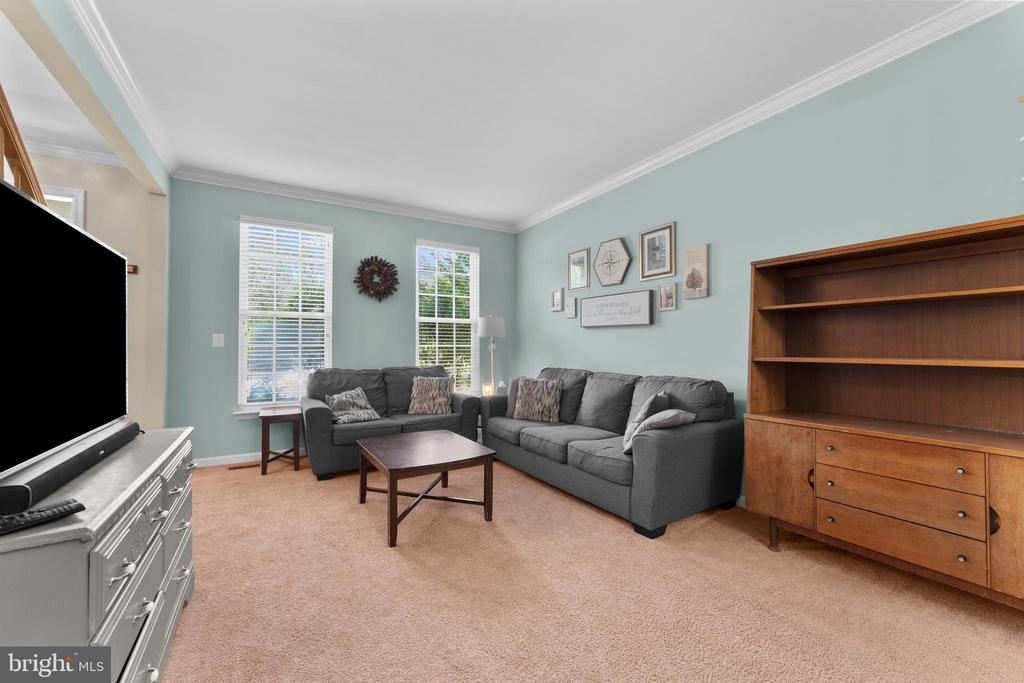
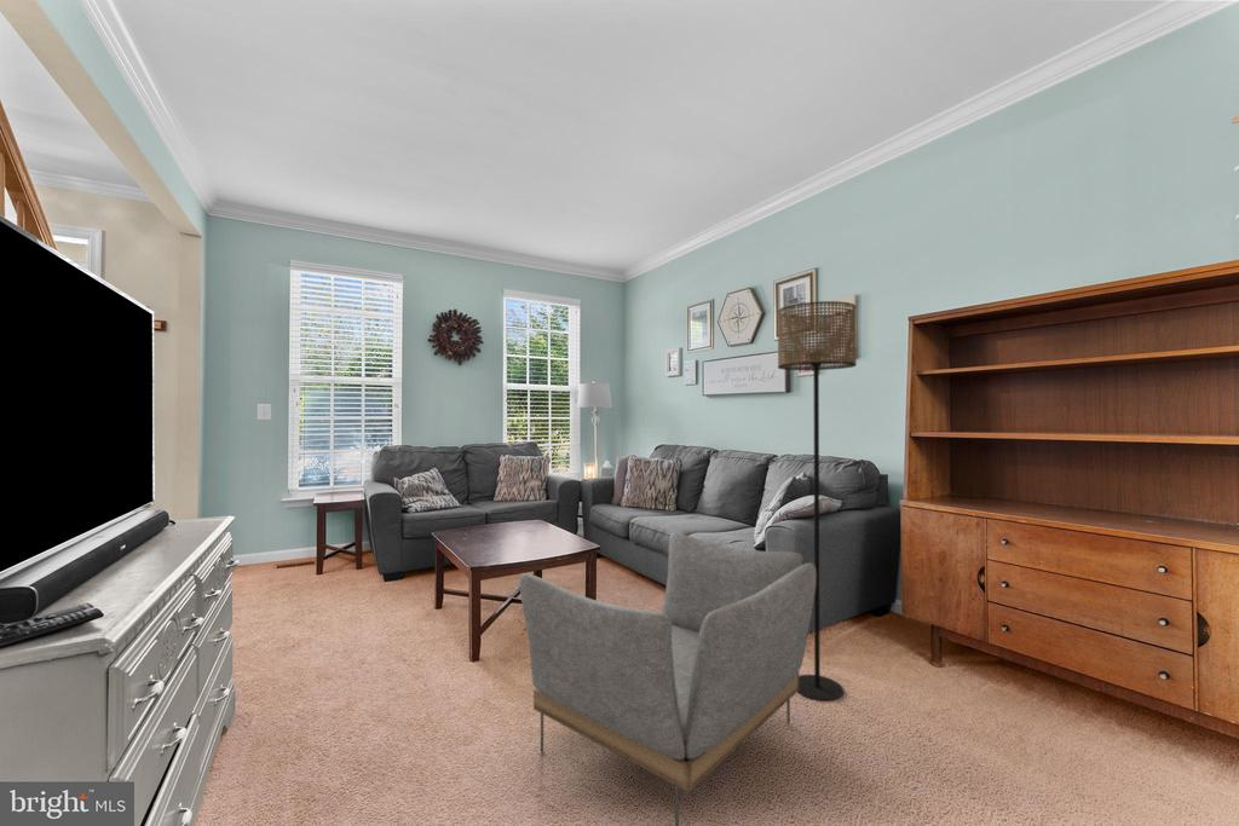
+ floor lamp (816, 497)
+ armchair (682, 653)
